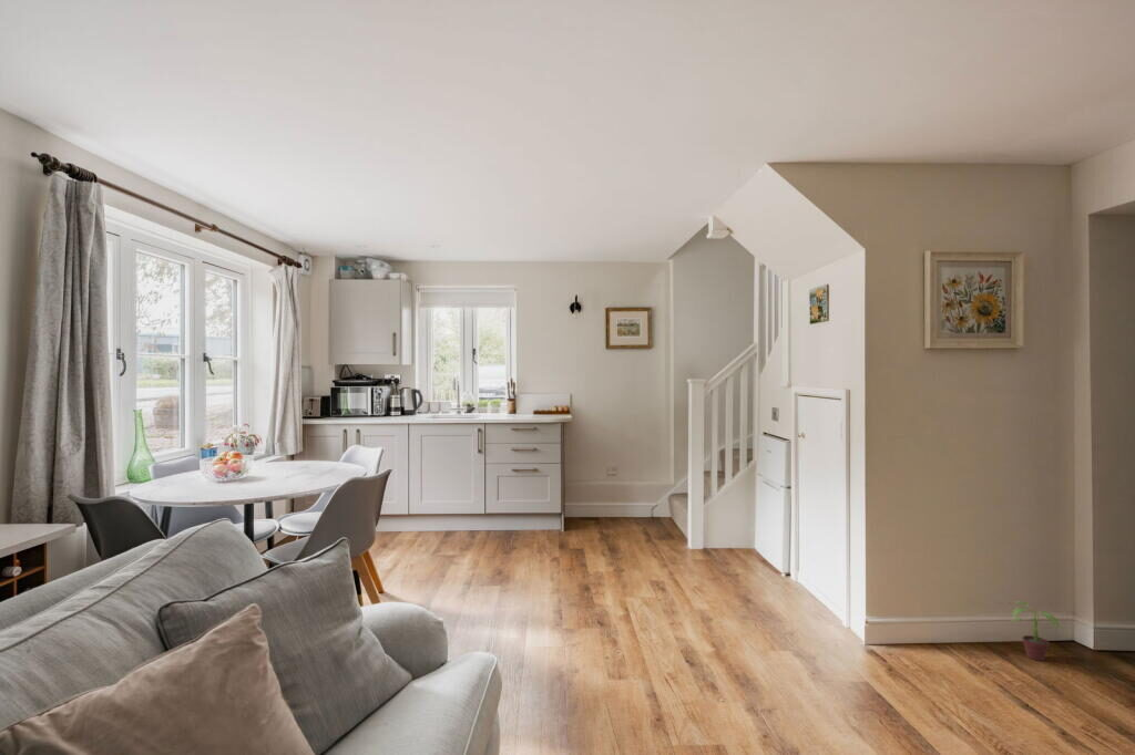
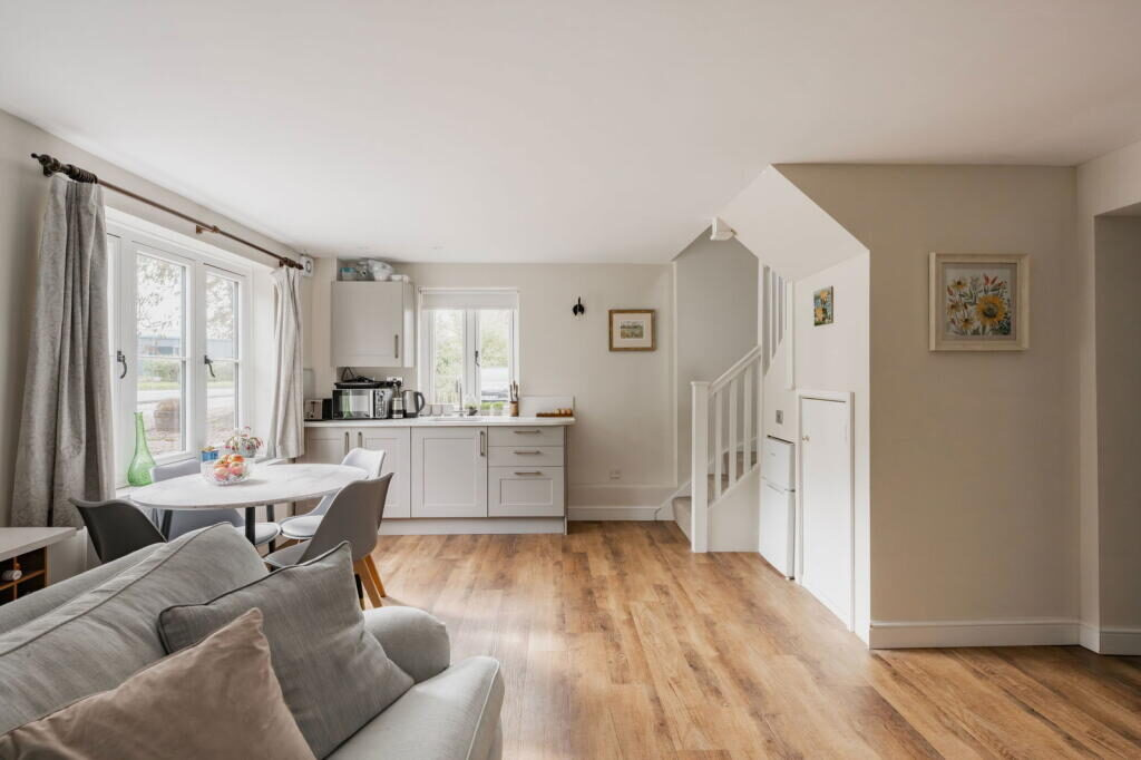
- potted plant (1033, 631)
